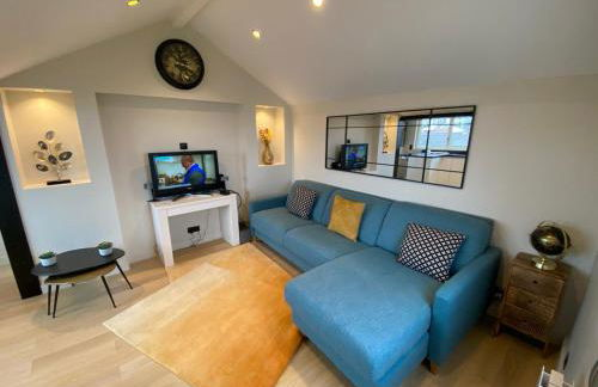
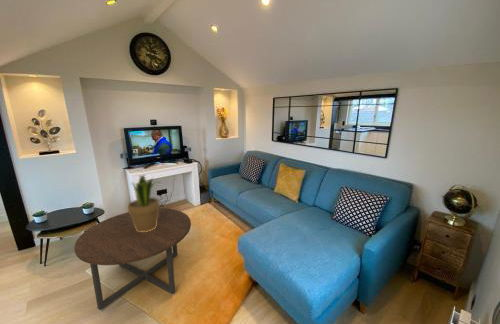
+ potted plant (146, 201)
+ coffee table (141, 254)
